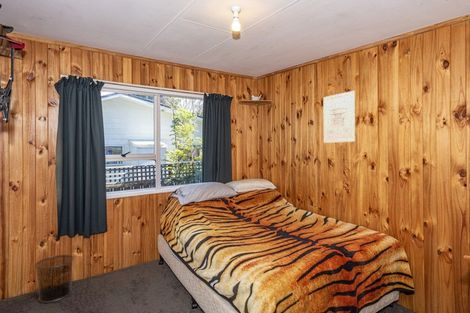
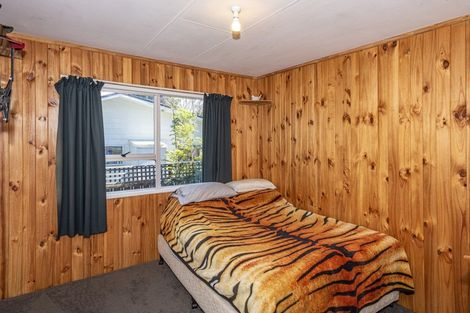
- wall art (338, 118)
- waste bin (55, 278)
